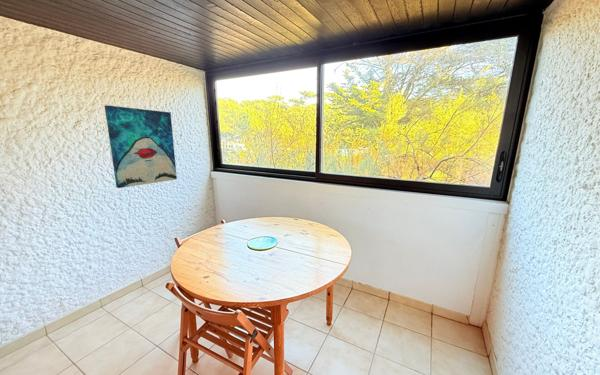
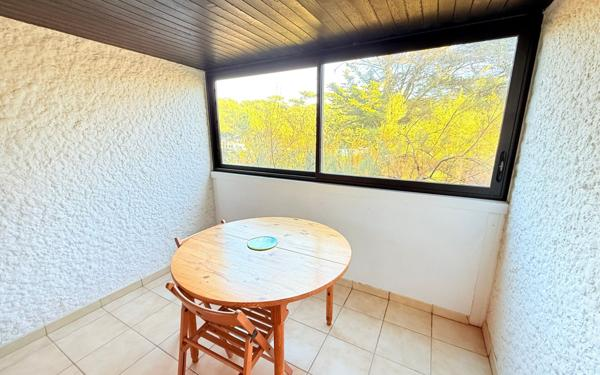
- wall art (145, 147)
